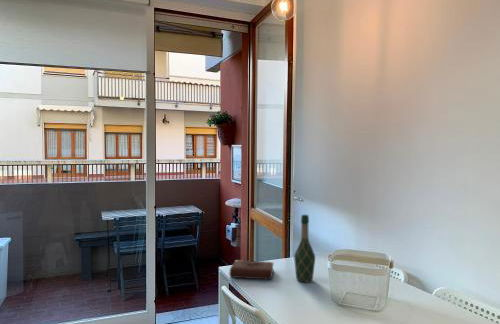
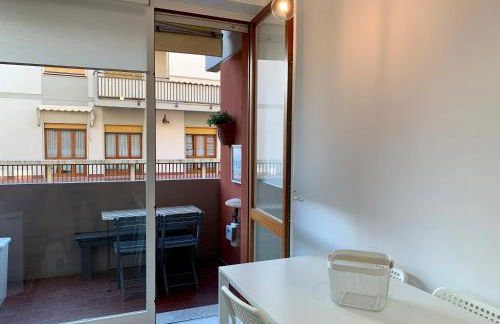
- book (252, 269)
- wine bottle (304, 247)
